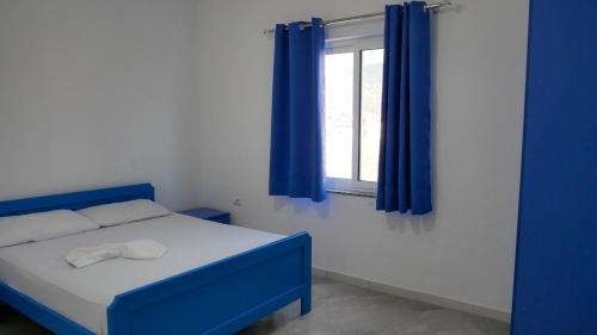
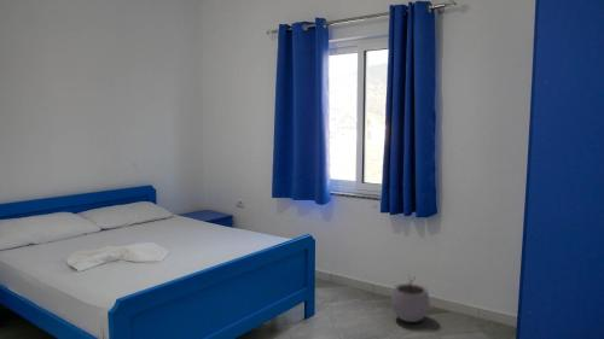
+ plant pot (410, 297)
